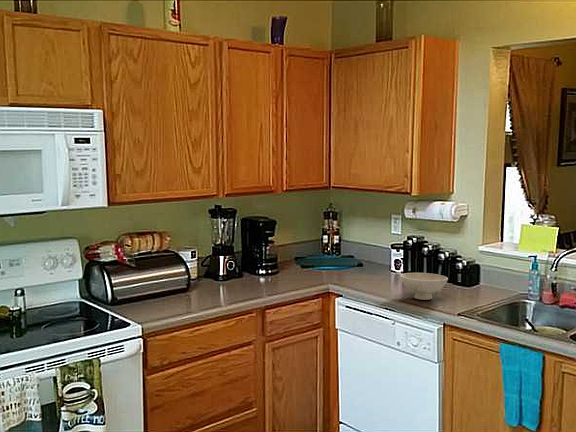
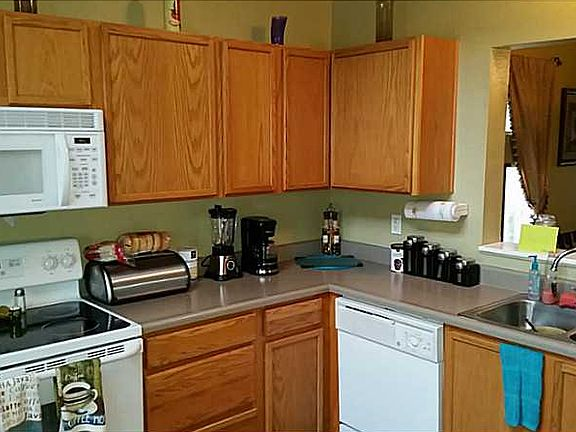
- bowl (423, 286)
